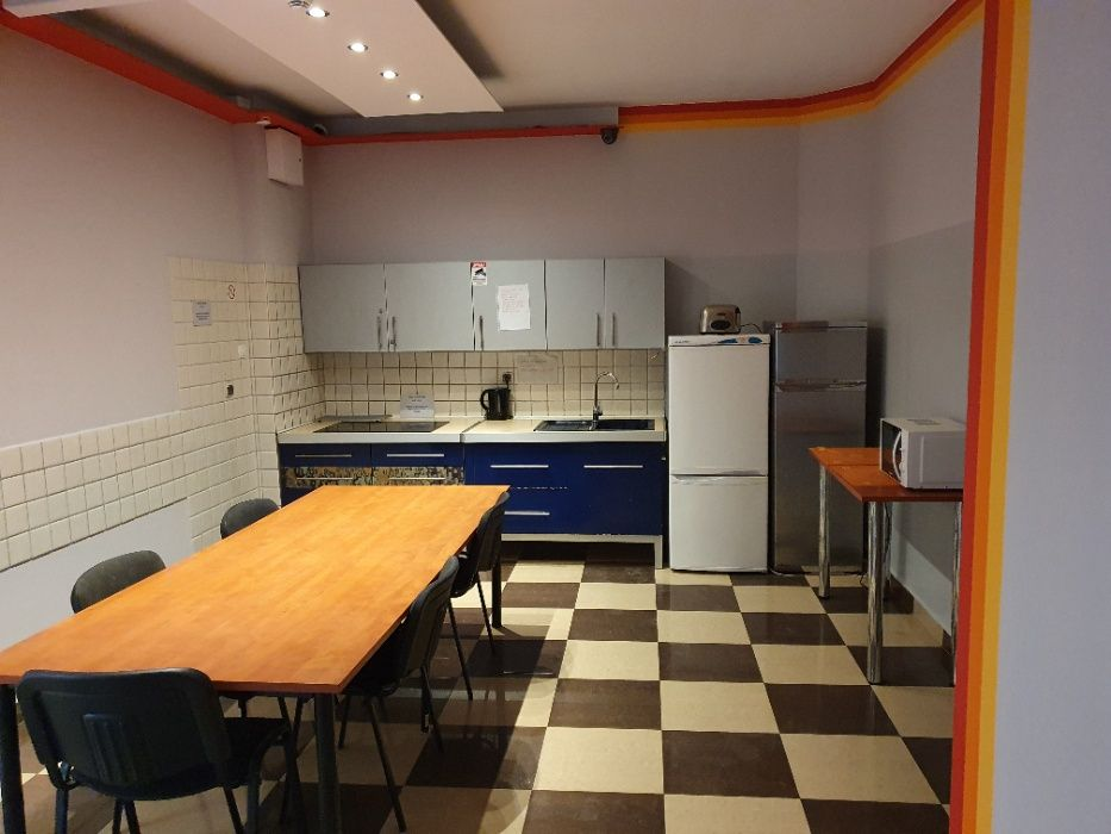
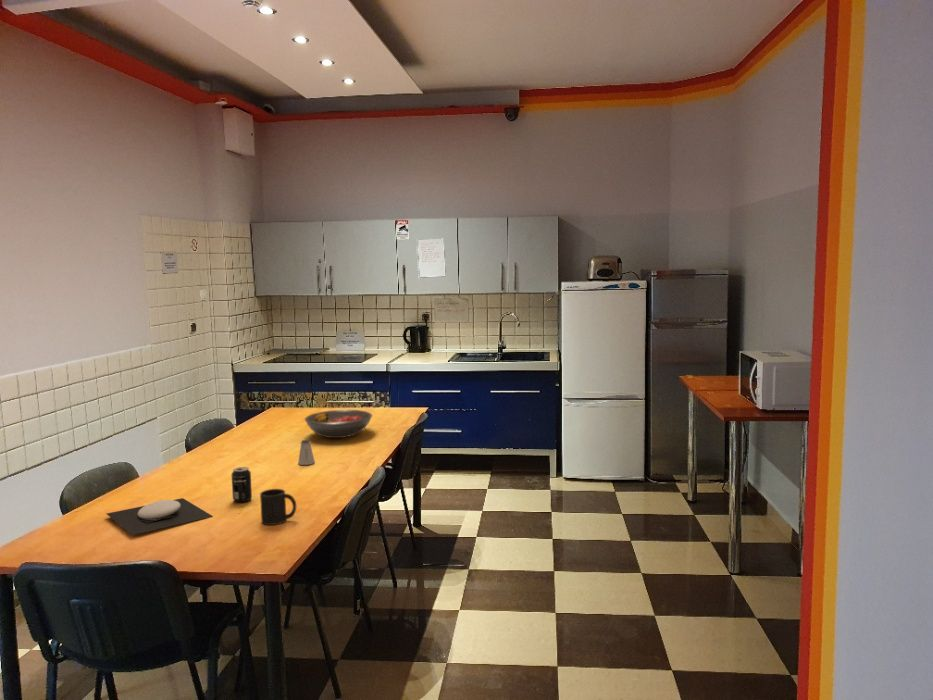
+ mug (278, 506)
+ plate (159, 510)
+ fruit bowl (339, 423)
+ beverage can (241, 484)
+ saltshaker (306, 451)
